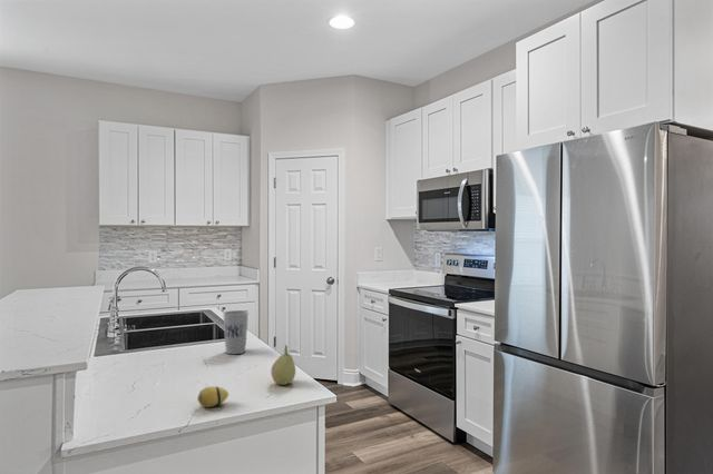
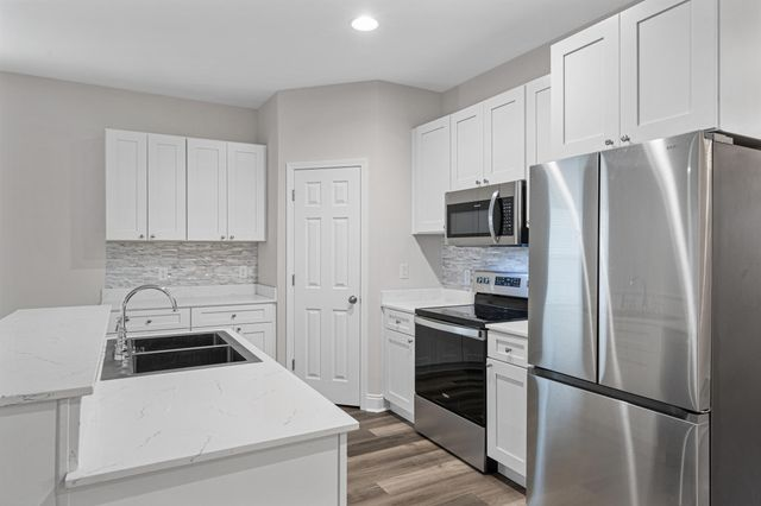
- fruit (283, 364)
- cup (235, 332)
- decorative egg (213, 396)
